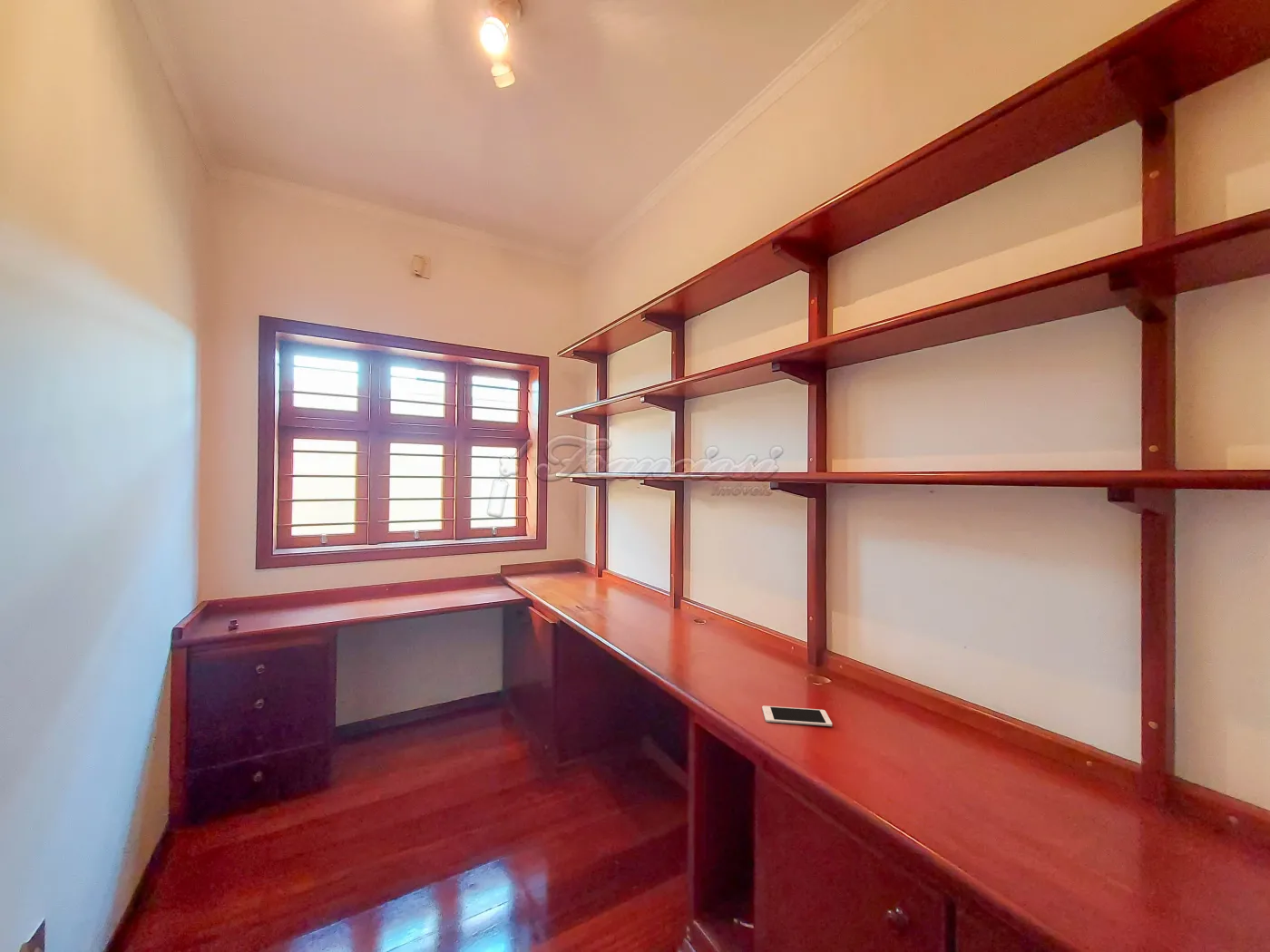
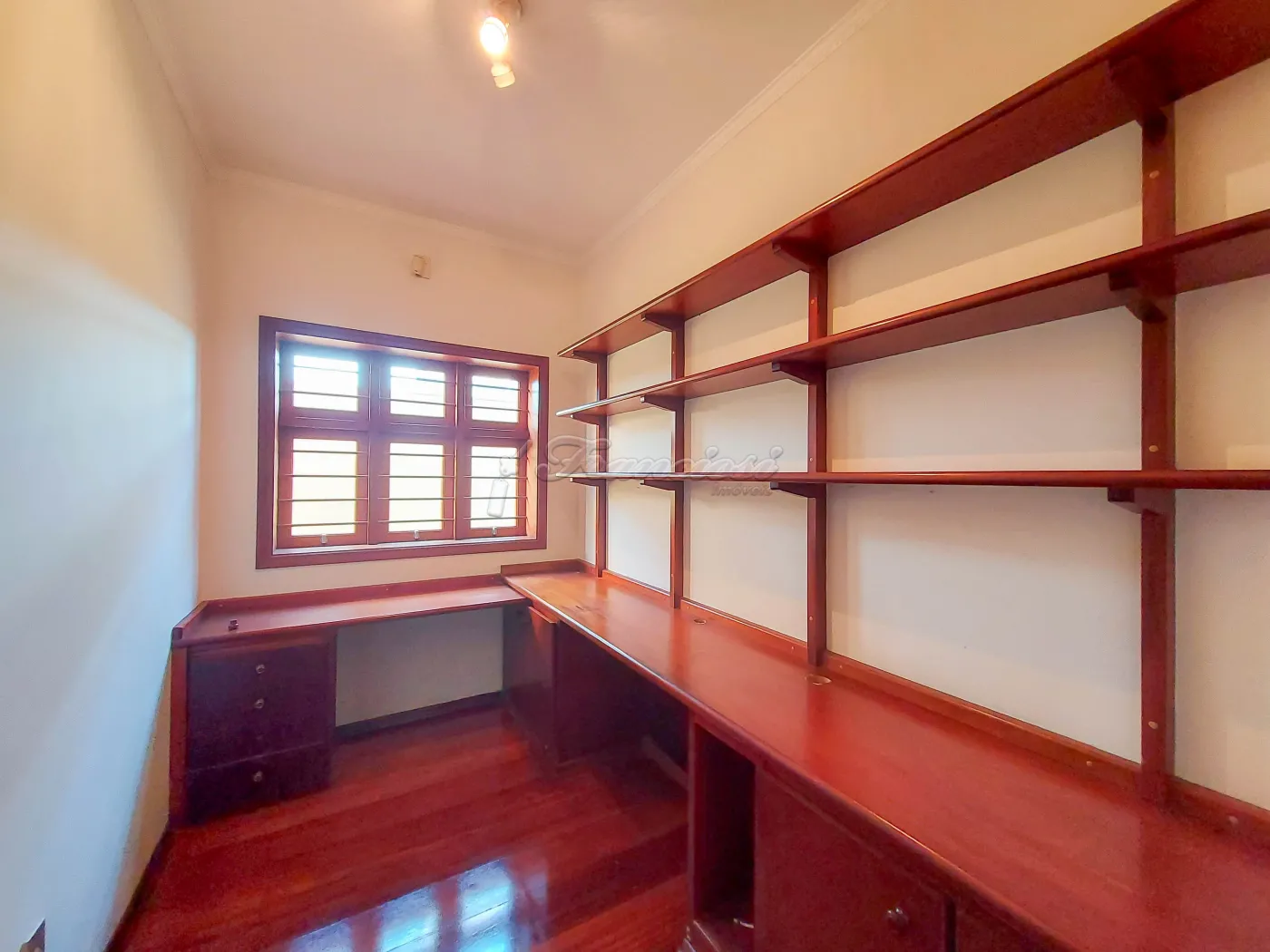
- cell phone (796, 715)
